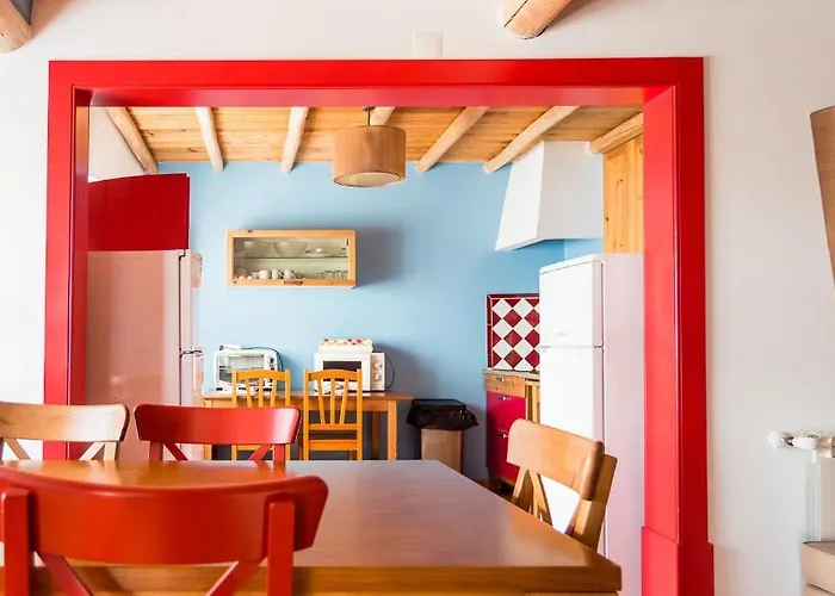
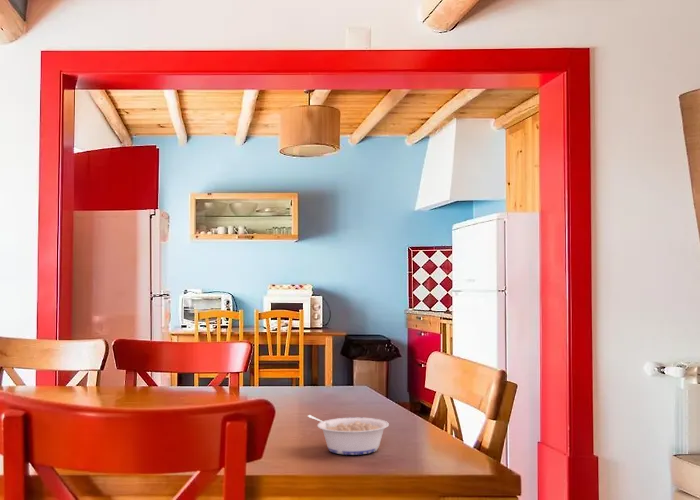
+ legume (350, 434)
